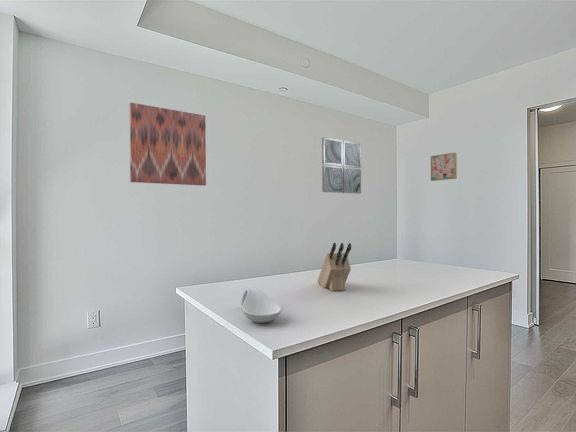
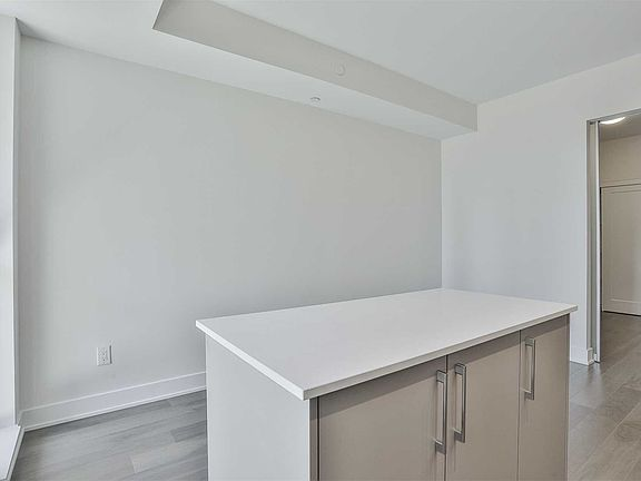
- wall art (170, 146)
- wall art (342, 167)
- knife block (334, 264)
- spoon rest (256, 303)
- wall art (443, 167)
